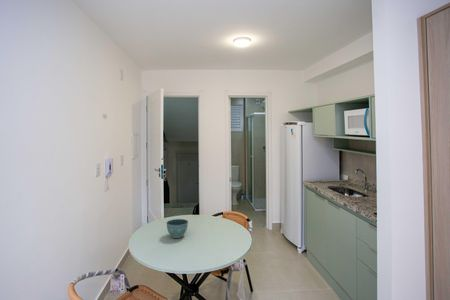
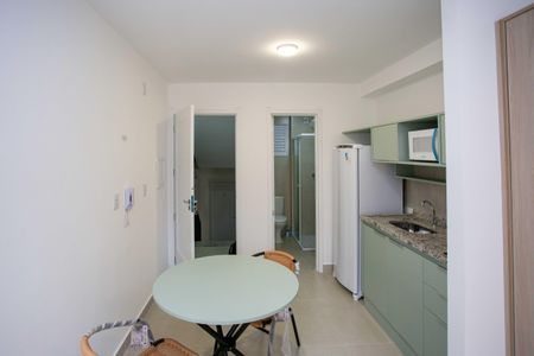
- flower pot (177, 229)
